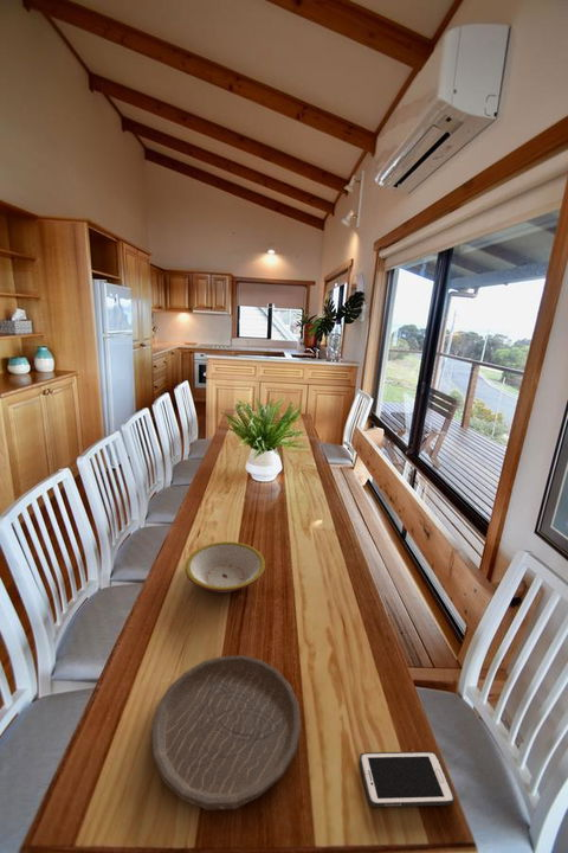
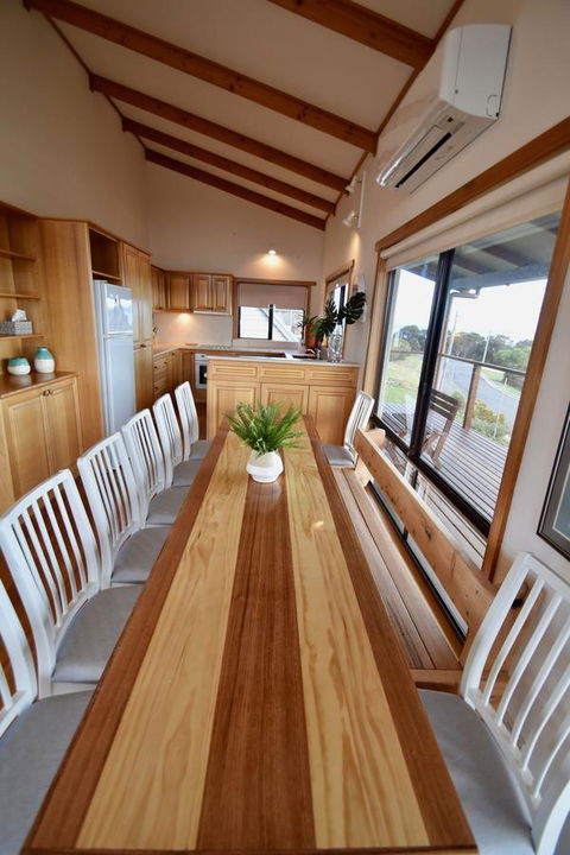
- cell phone (405, 777)
- bowl (225, 570)
- plate (227, 720)
